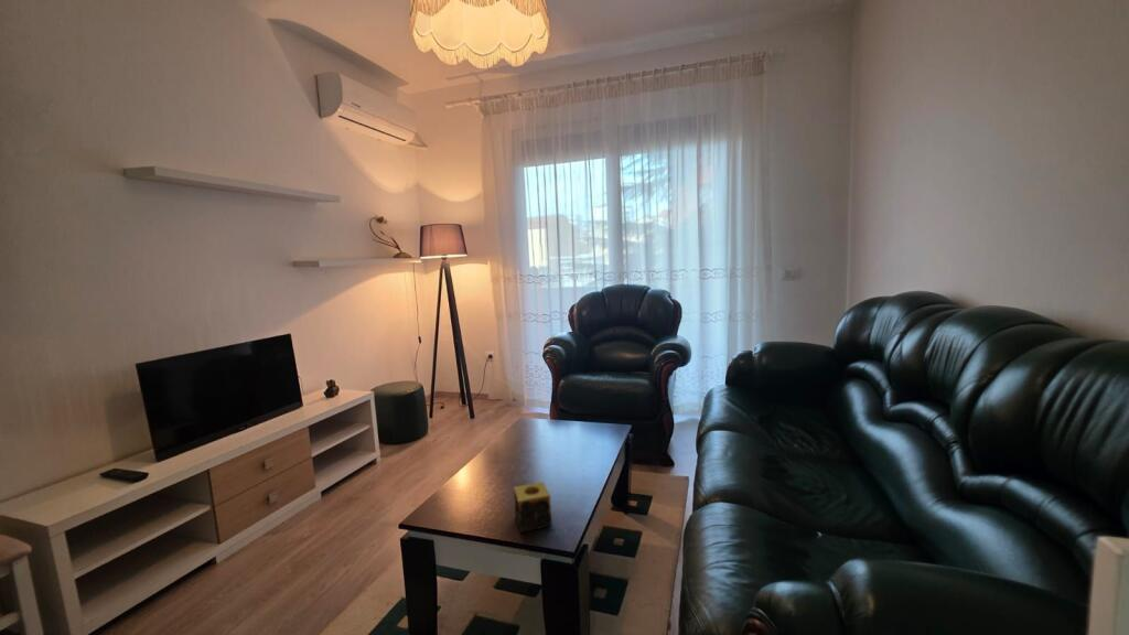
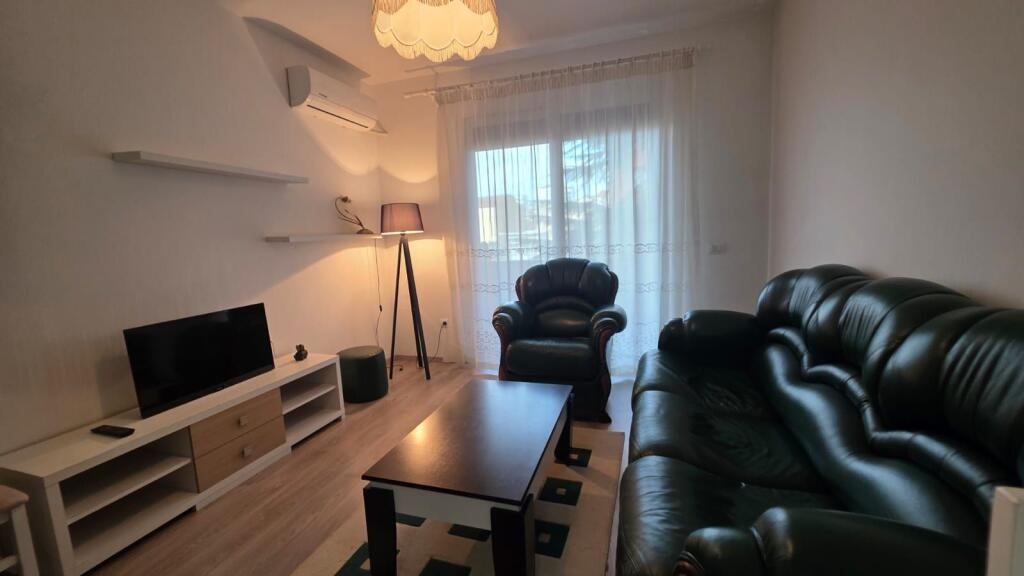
- candle (531, 506)
